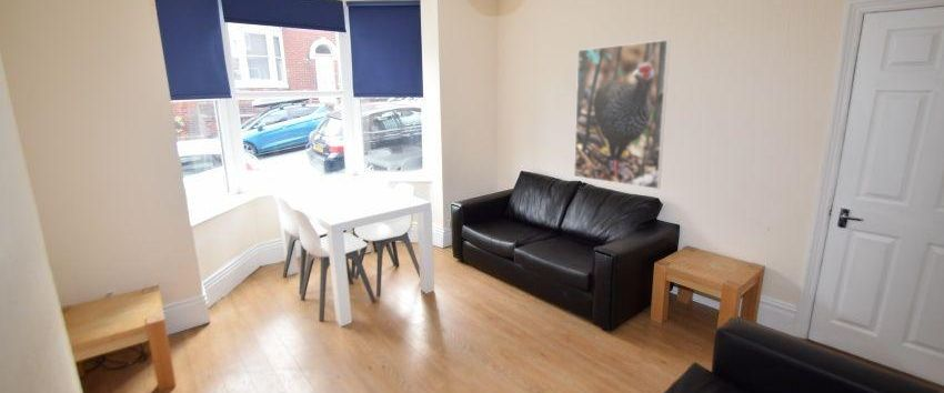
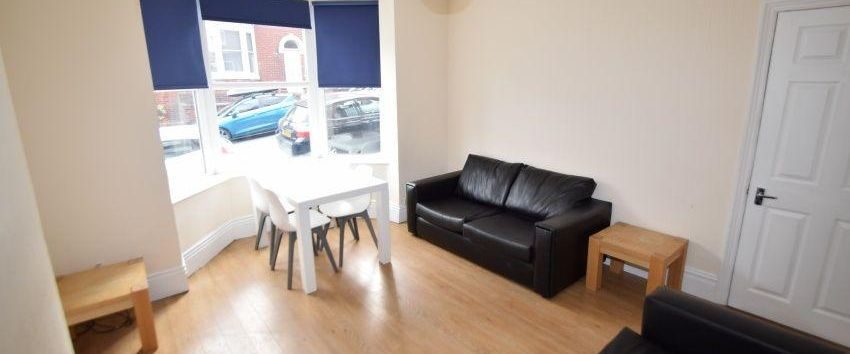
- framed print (616, 115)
